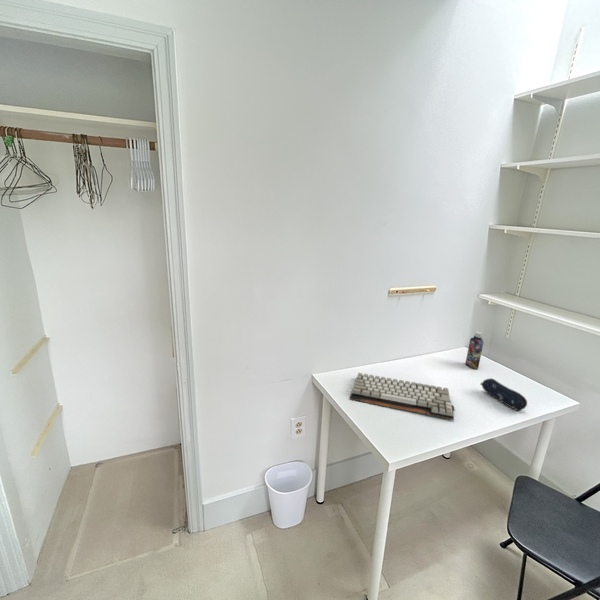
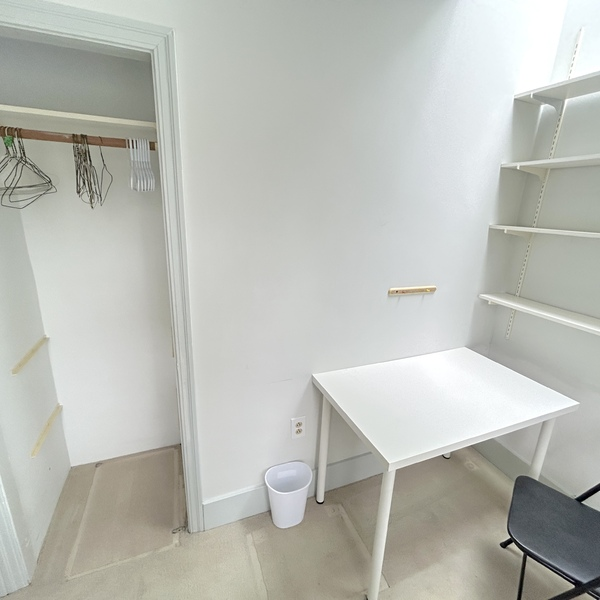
- pencil case (503, 393)
- keyboard (401, 392)
- bottle (474, 349)
